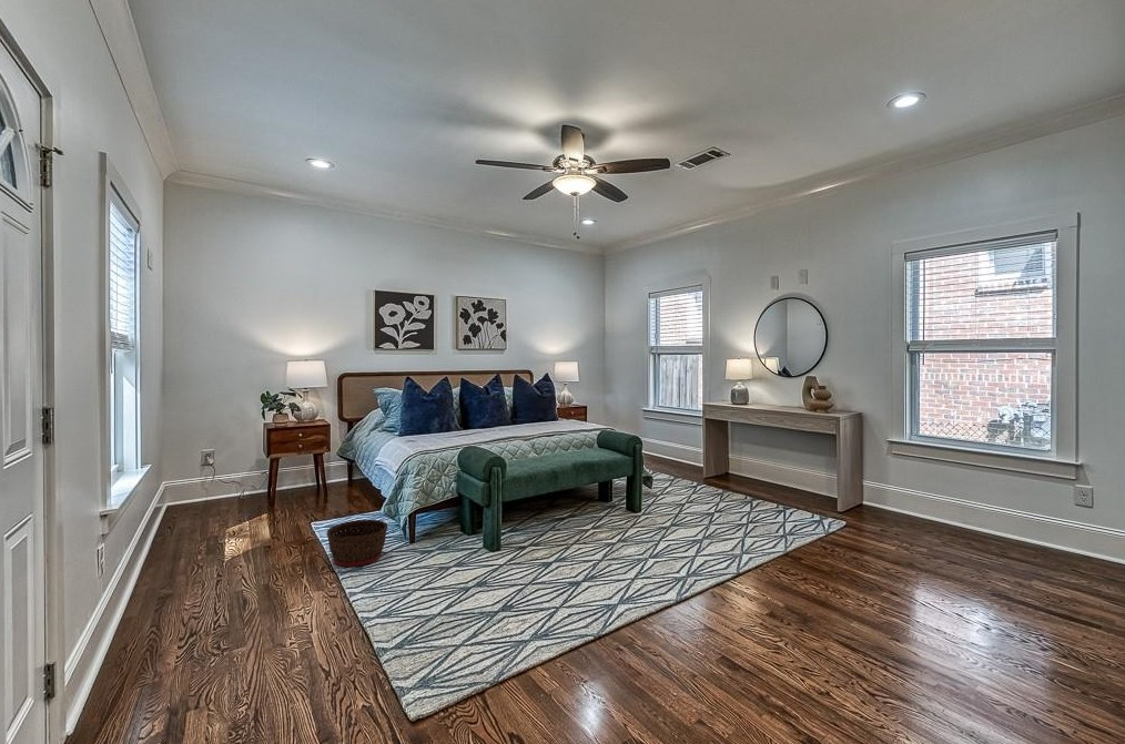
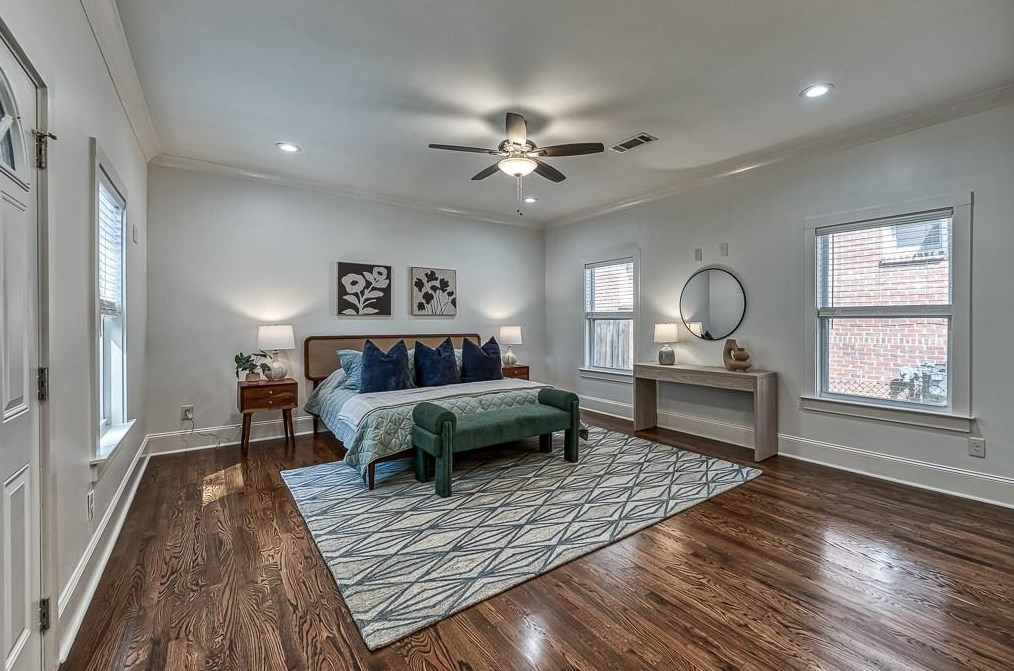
- basket (357, 542)
